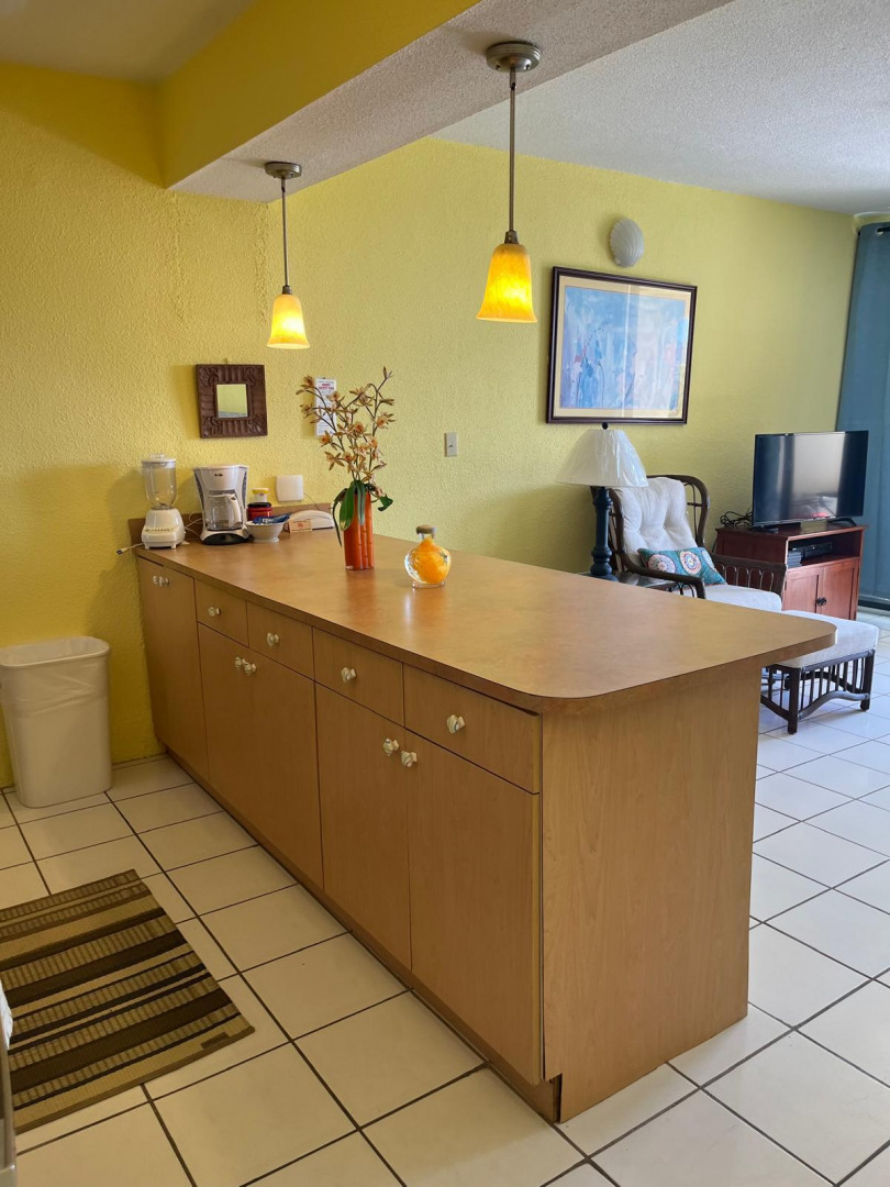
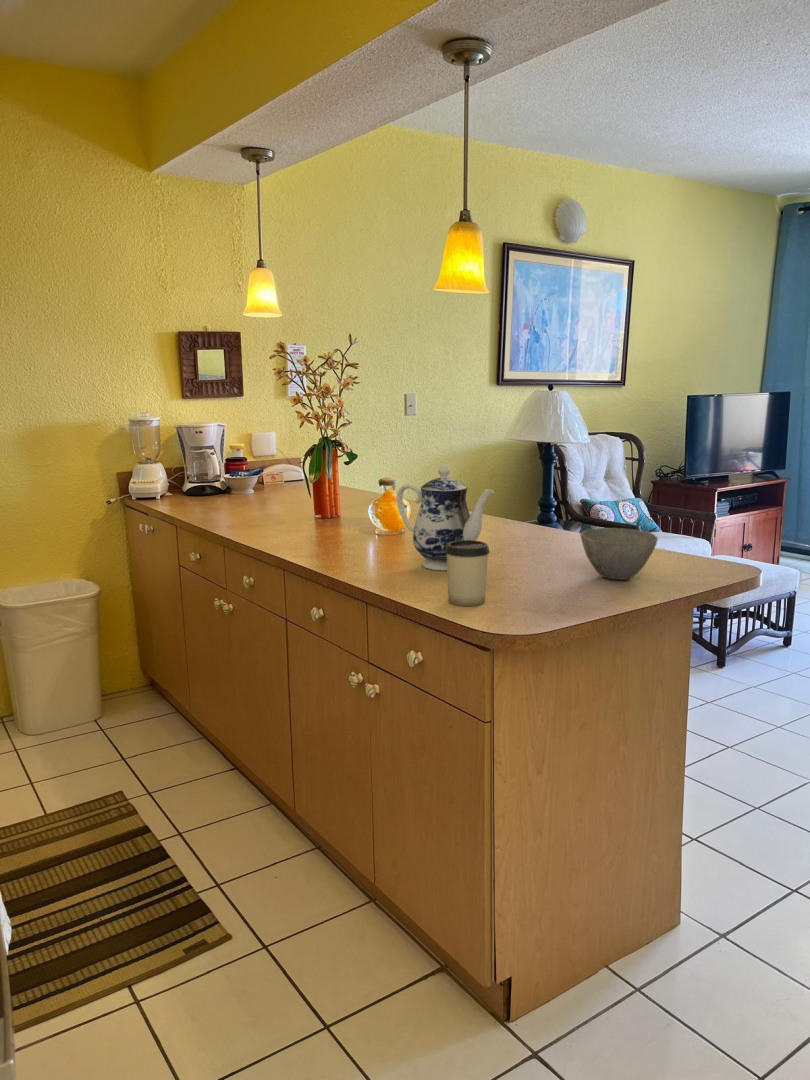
+ cup (466, 572)
+ bowl (617, 556)
+ teapot (443, 516)
